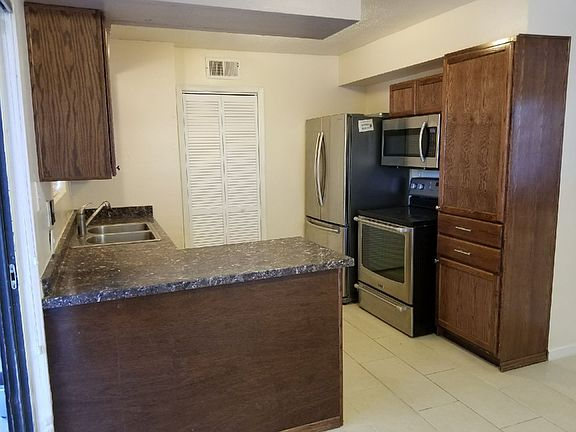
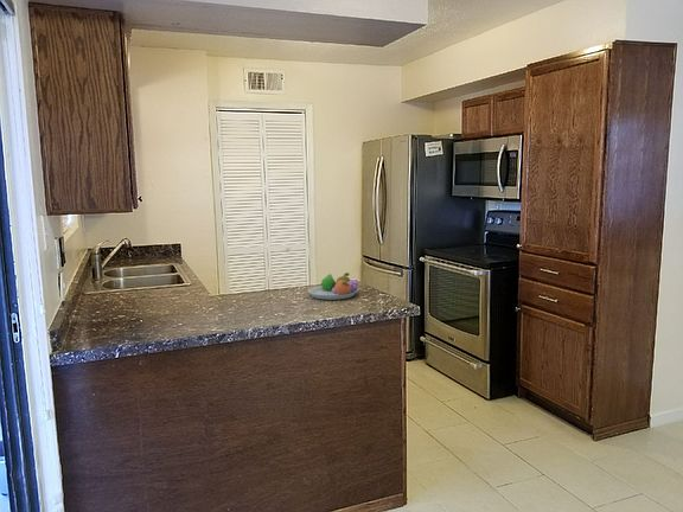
+ fruit bowl (333, 284)
